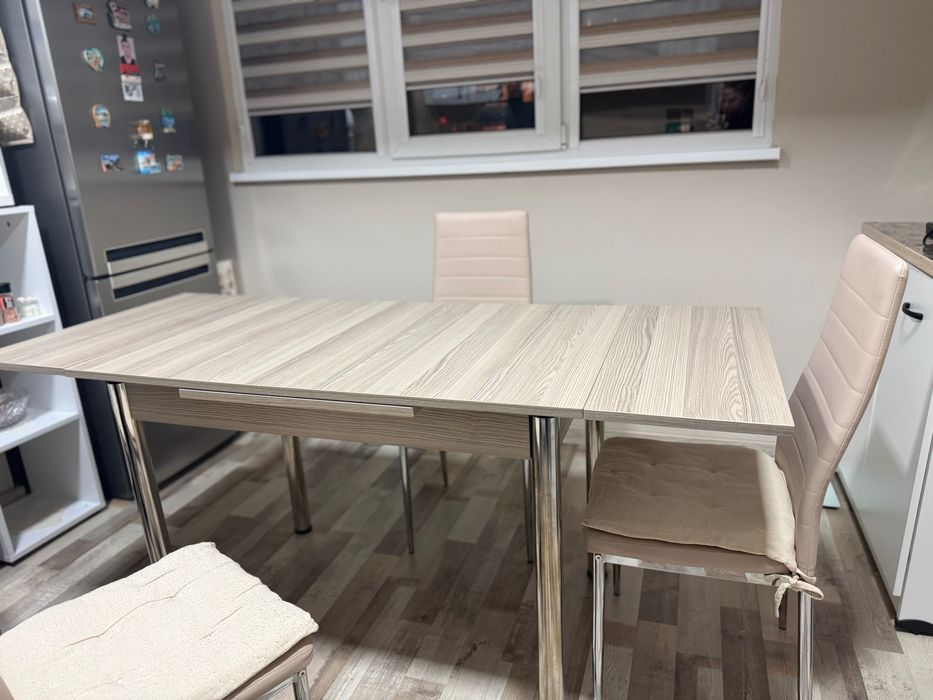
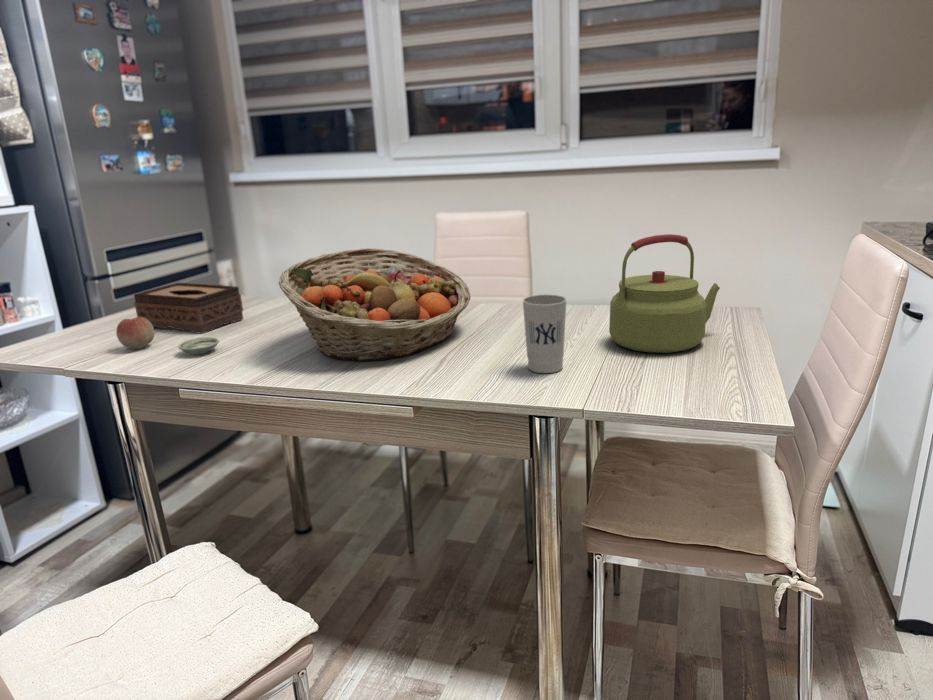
+ saucer (199, 347)
+ kettle (669, 288)
+ fruit basket (379, 299)
+ cup (544, 334)
+ tissue box (189, 306)
+ fruit (135, 332)
